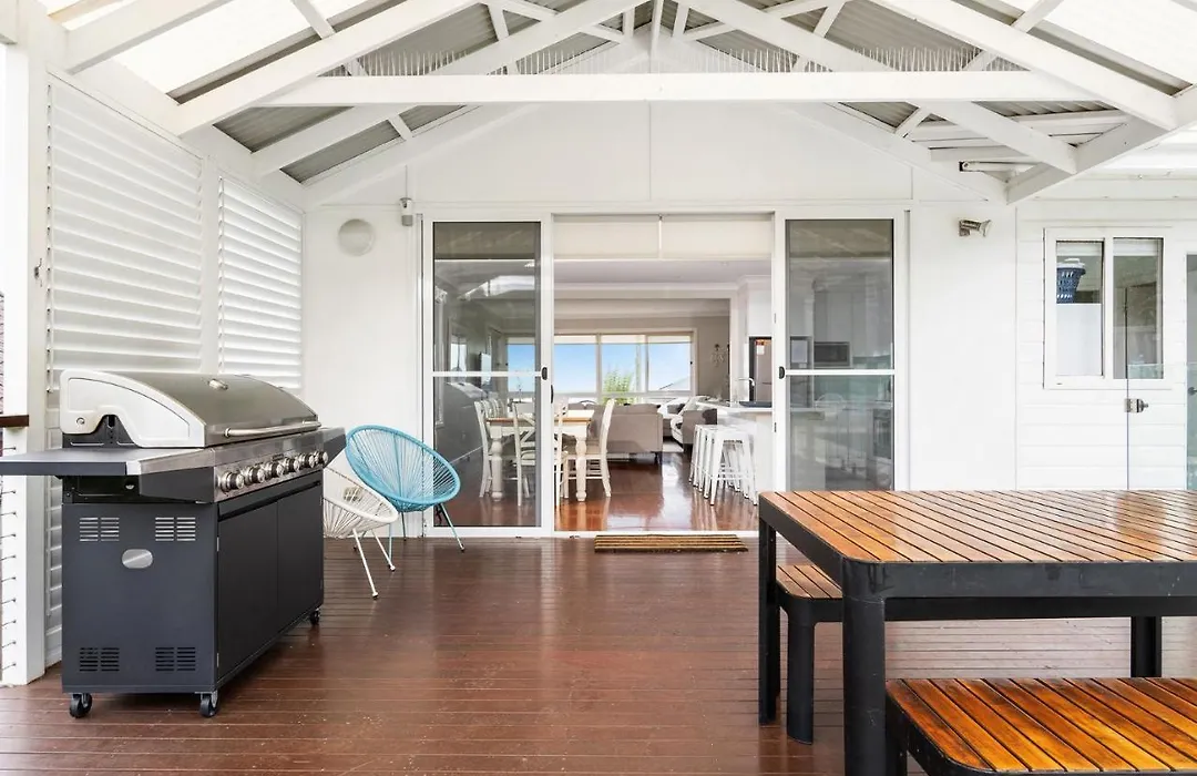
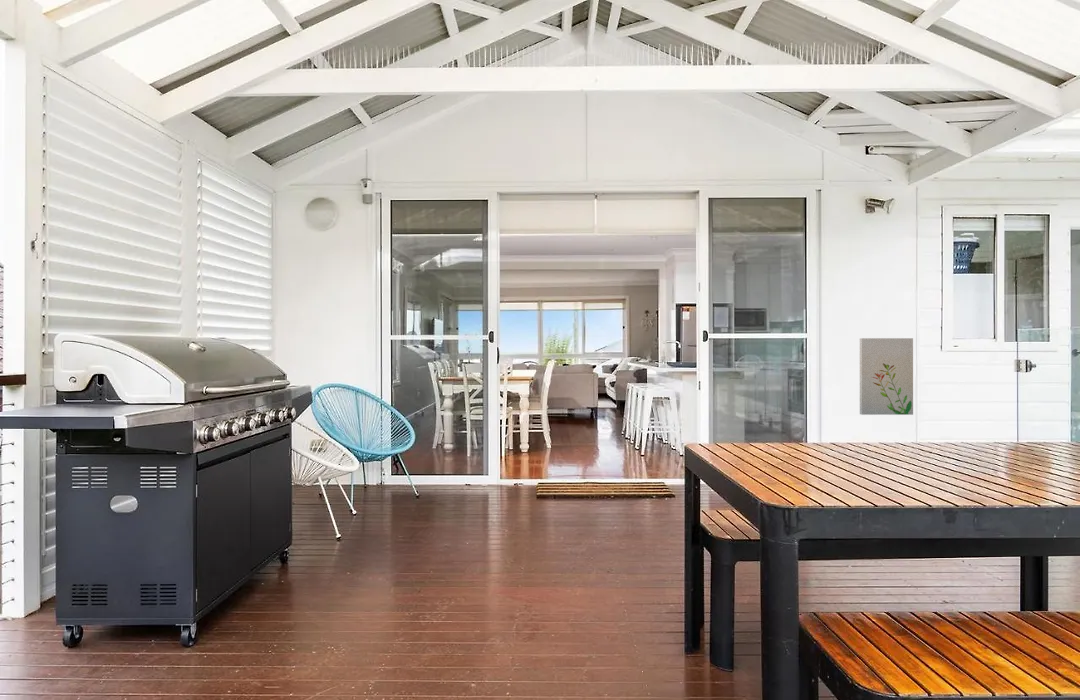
+ wall art (886, 376)
